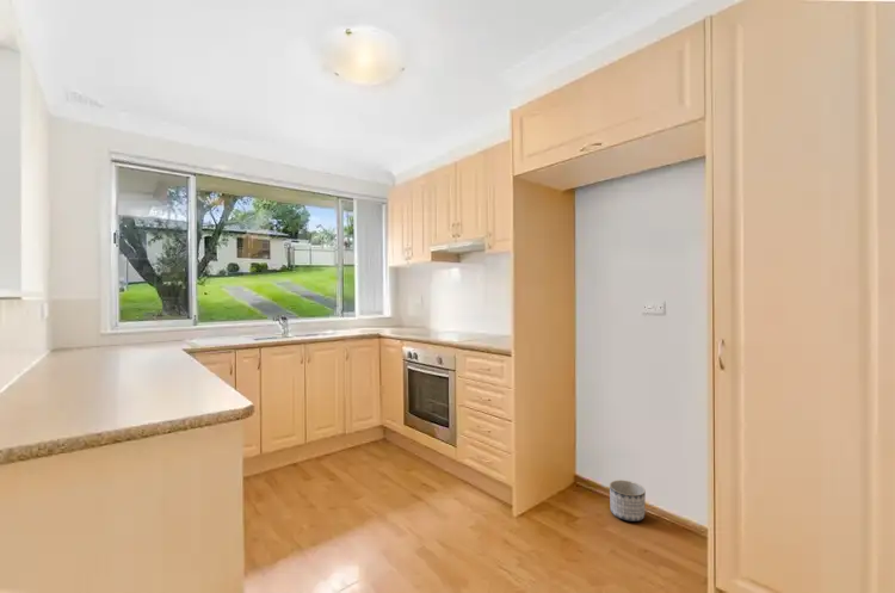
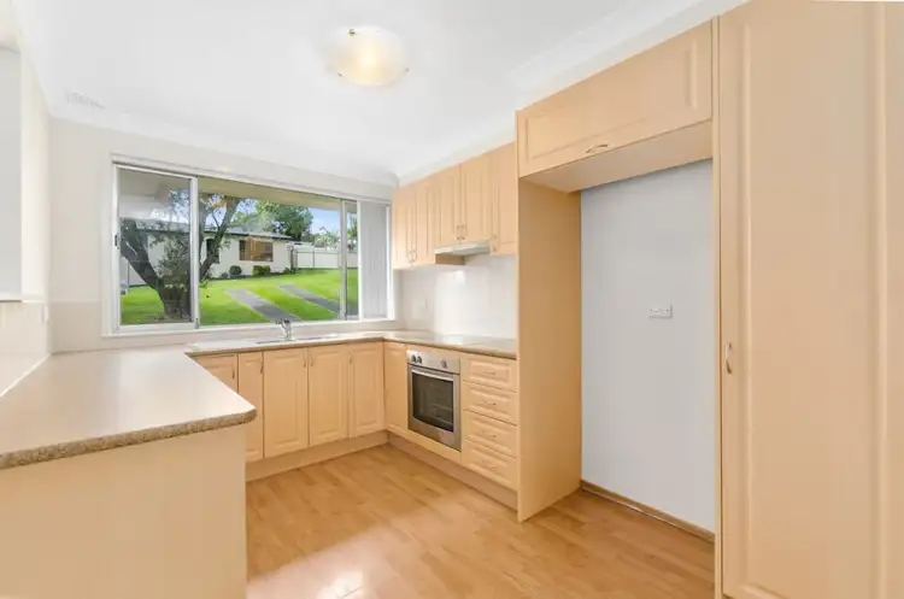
- planter (626, 501)
